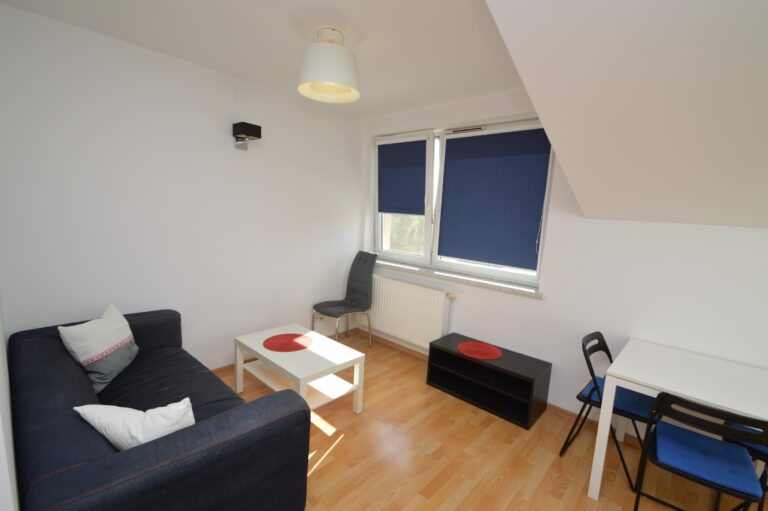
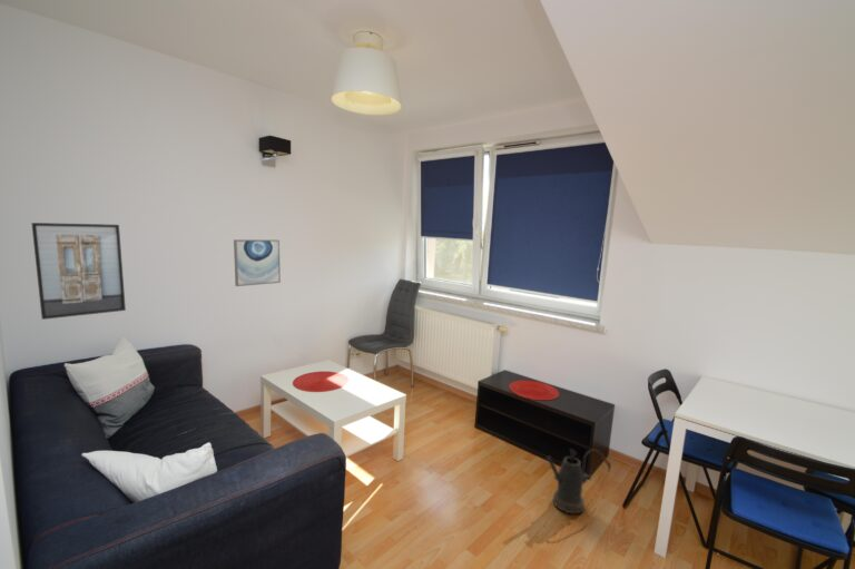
+ watering can (577, 477)
+ wall art (257, 262)
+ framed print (81, 269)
